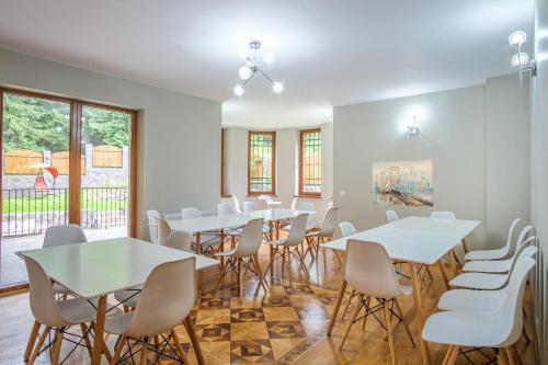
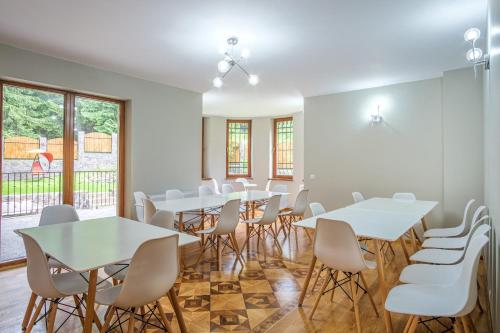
- wall art (400, 183)
